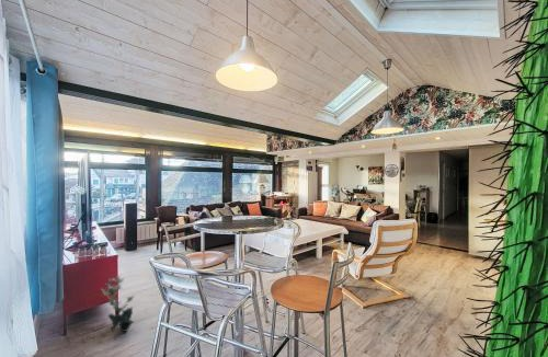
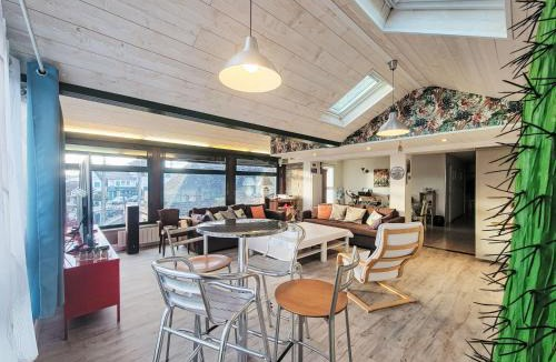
- decorative plant (118, 303)
